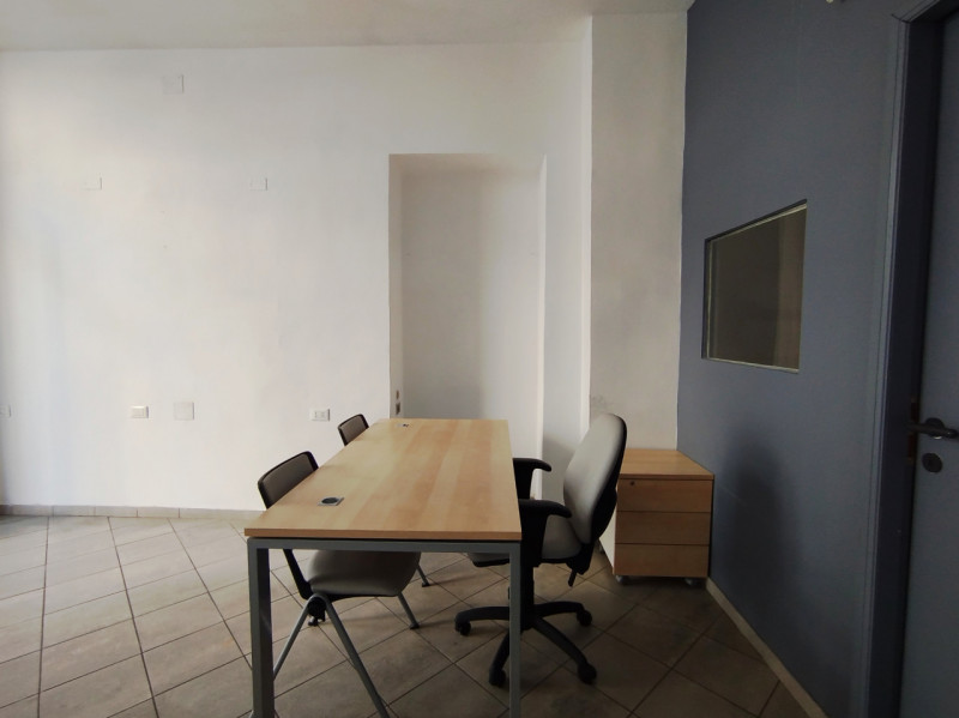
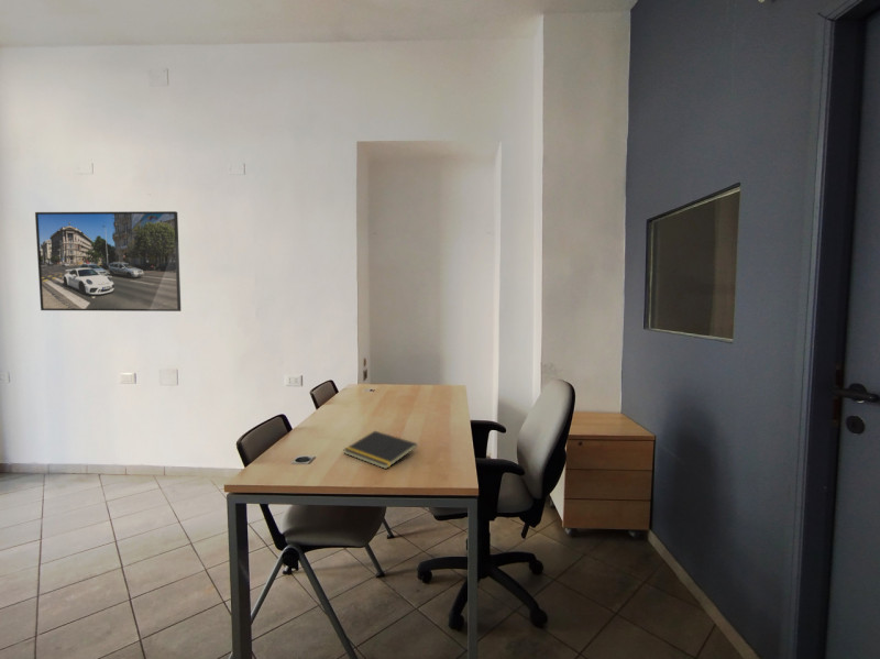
+ notepad (380, 448)
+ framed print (108, 262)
